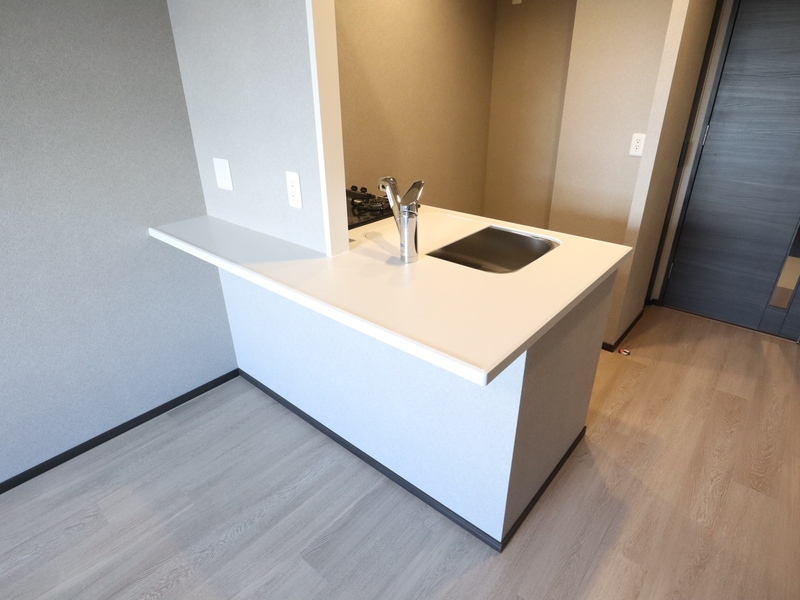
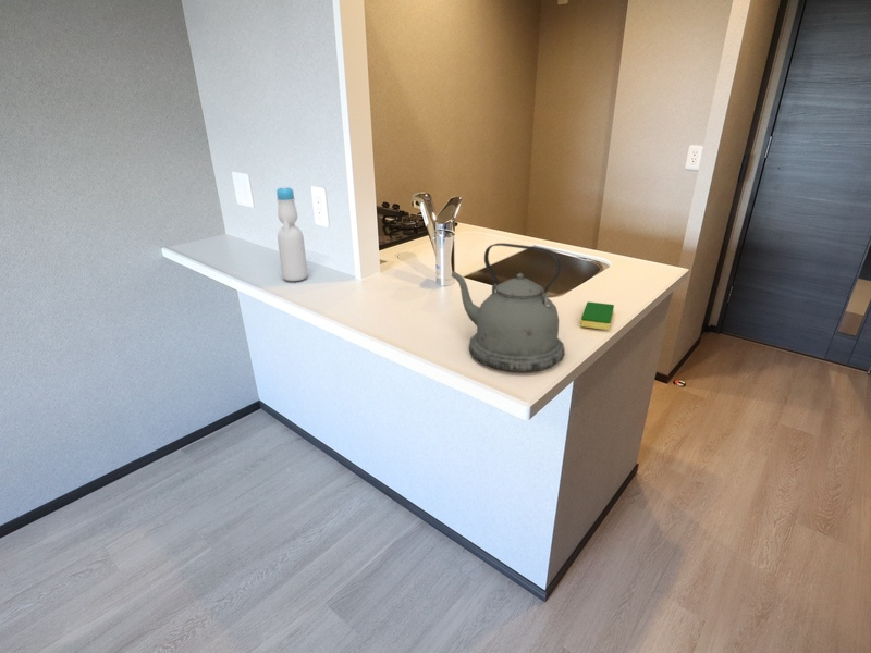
+ bottle (290, 234)
+ dish sponge (598, 315)
+ kettle (511, 300)
